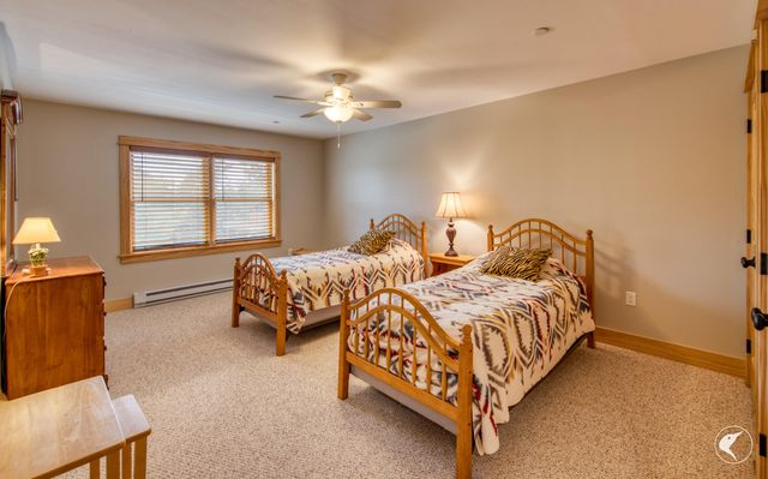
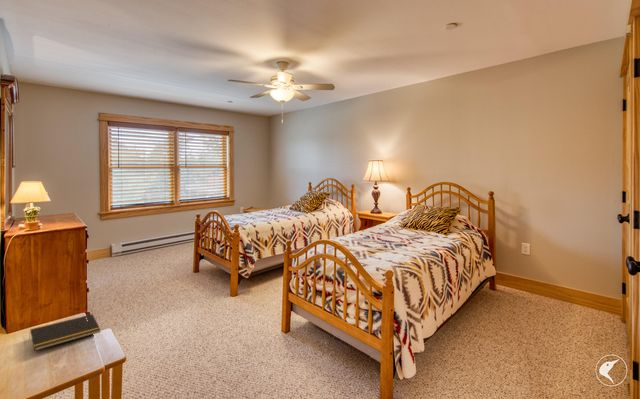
+ notepad (66, 330)
